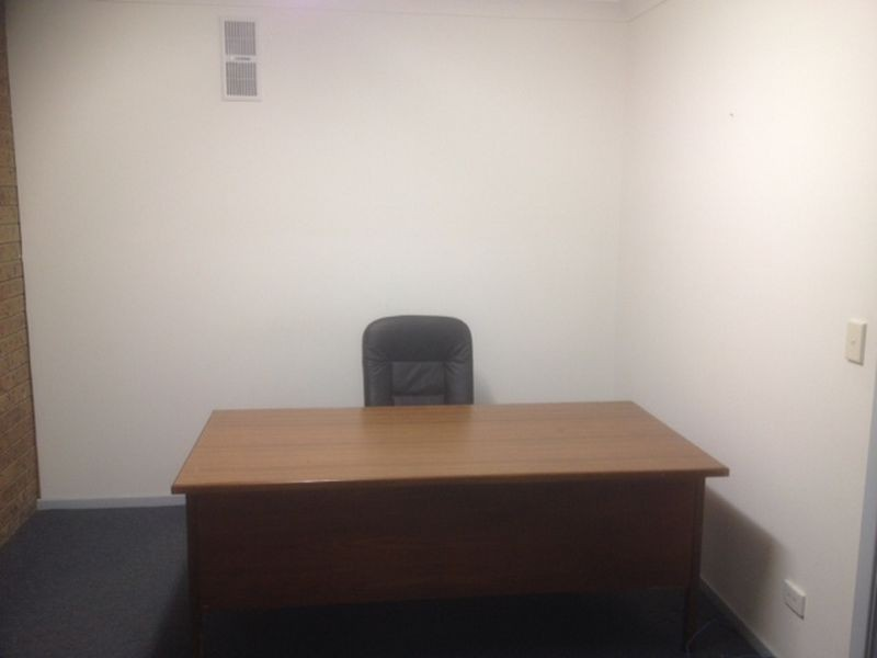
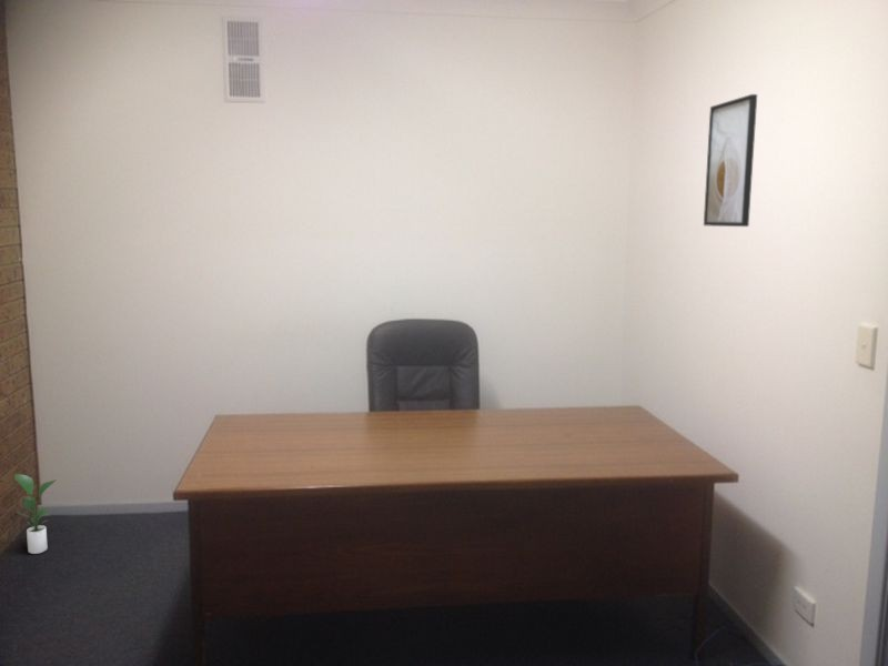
+ potted plant (34, 514)
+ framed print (728, 163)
